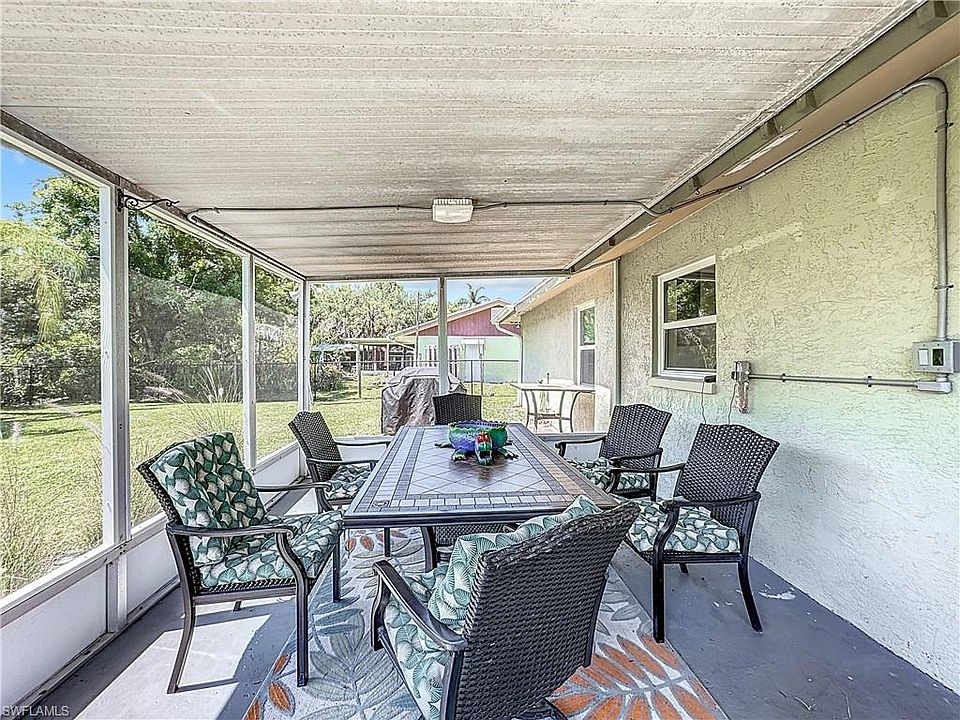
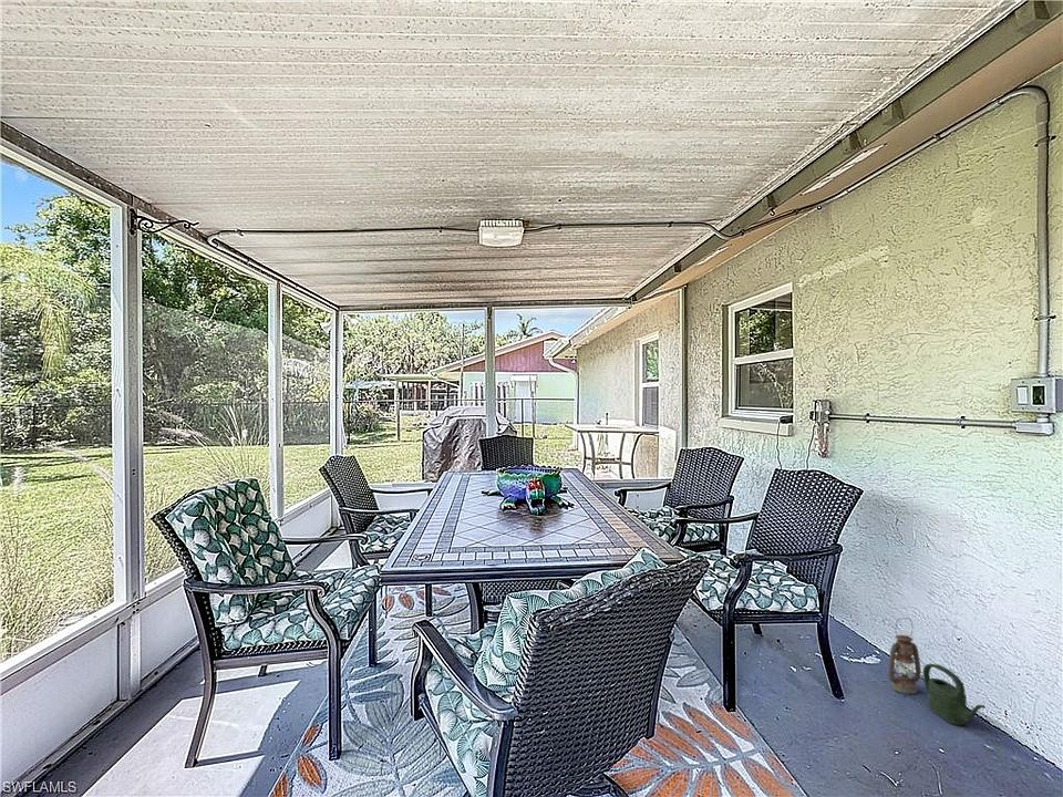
+ lantern (904, 653)
+ watering can (952, 696)
